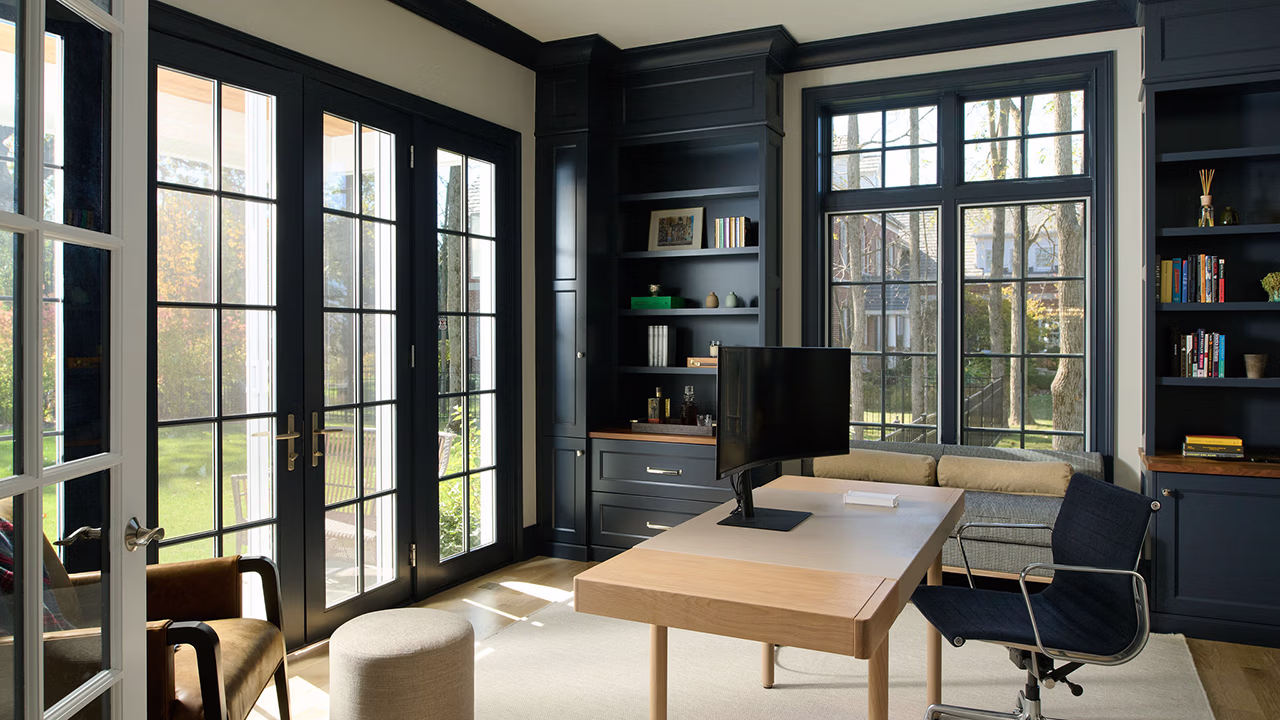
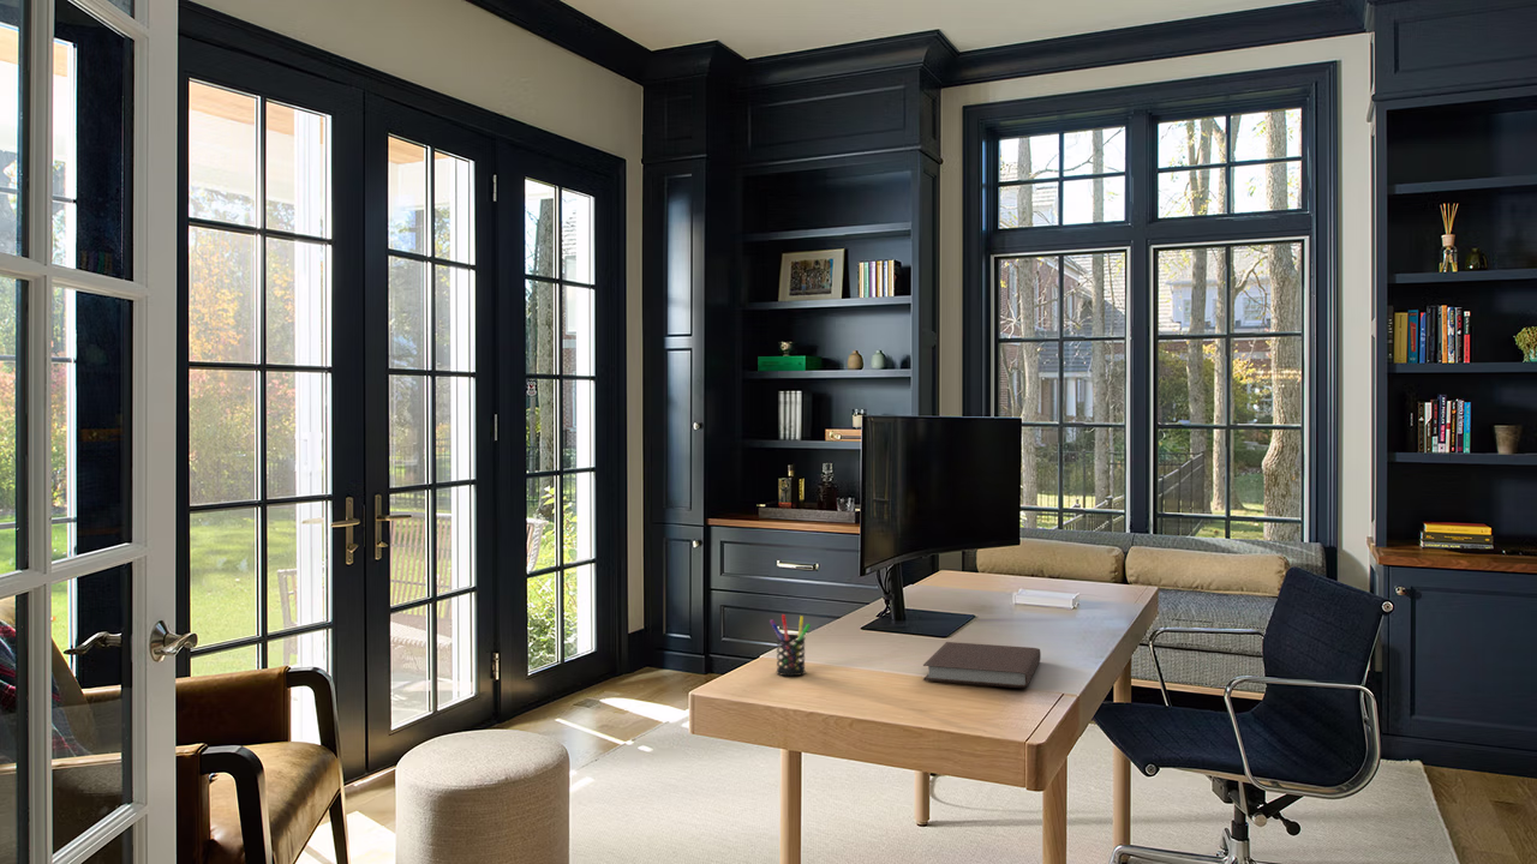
+ pen holder (794, 643)
+ notebook (983, 662)
